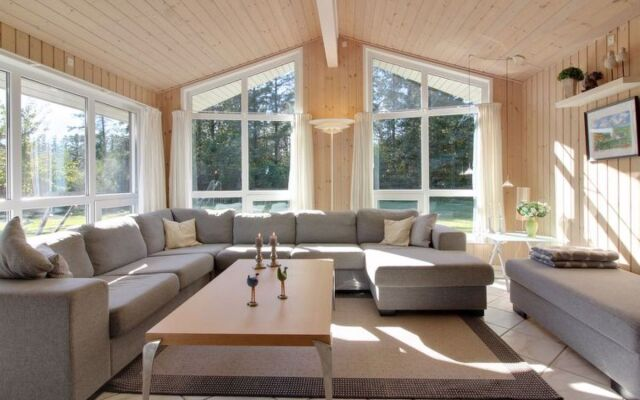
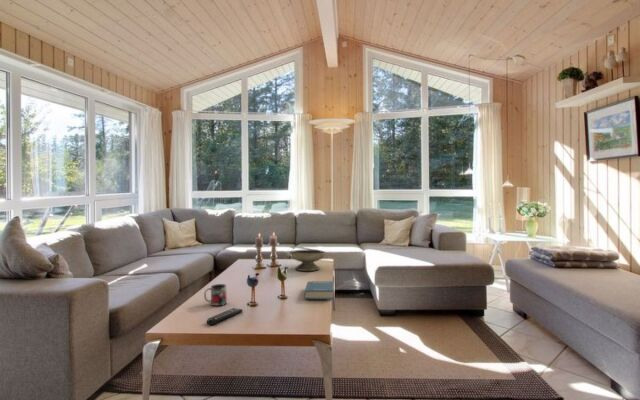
+ book (319, 289)
+ mug (215, 294)
+ remote control (225, 315)
+ decorative bowl (307, 259)
